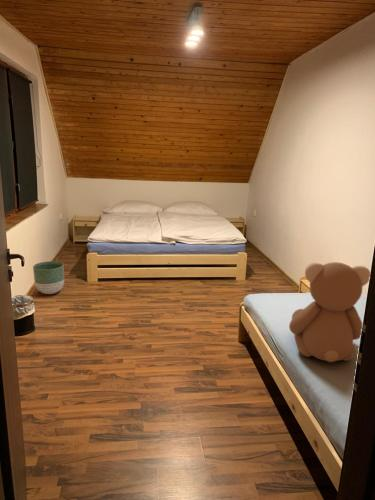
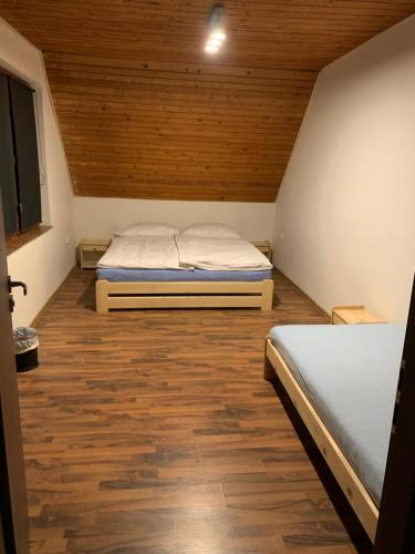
- planter (49, 278)
- teddy bear (328, 306)
